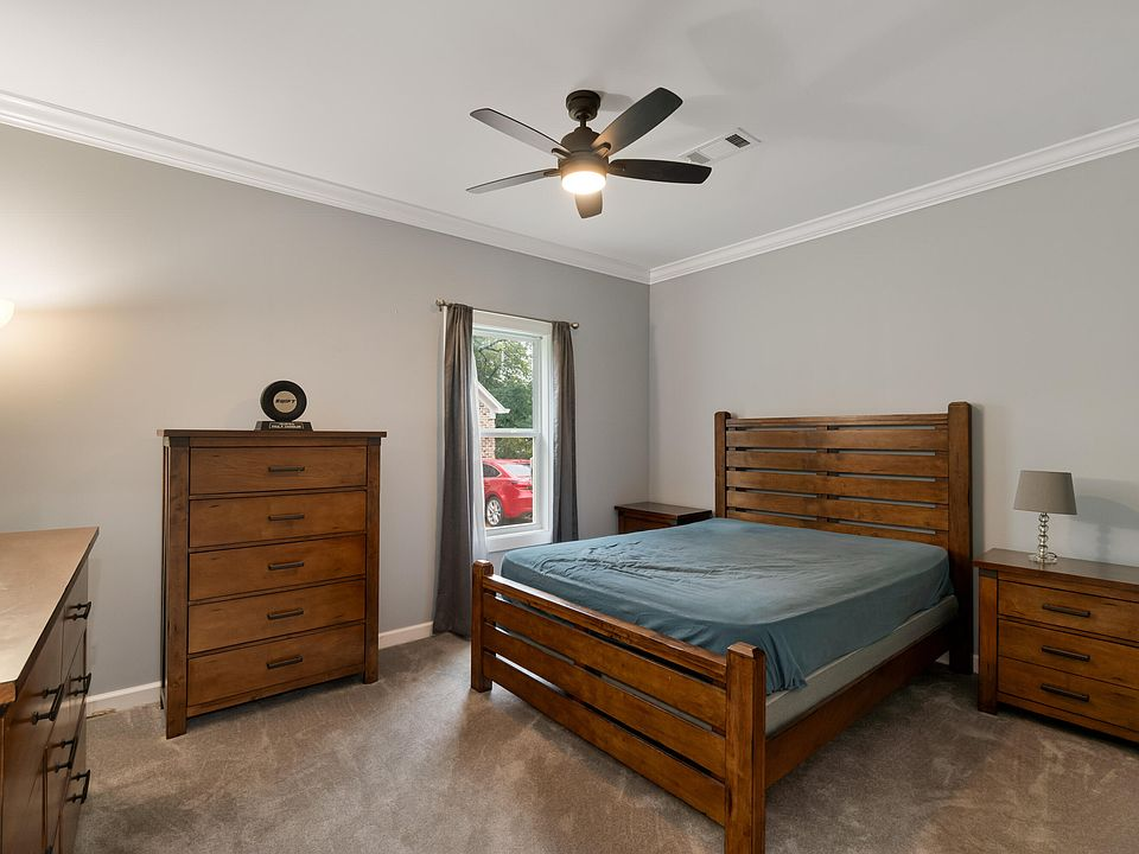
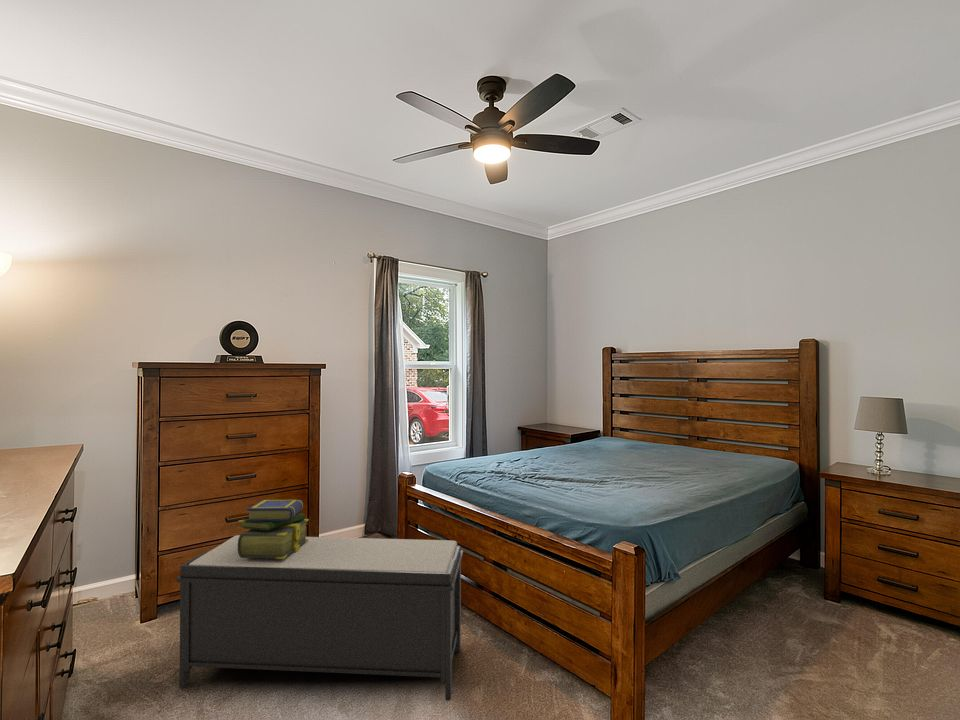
+ stack of books (274, 525)
+ bench (329, 609)
